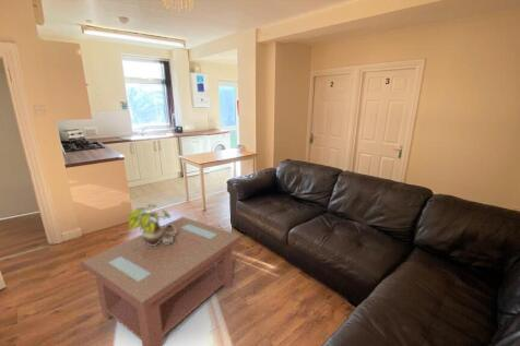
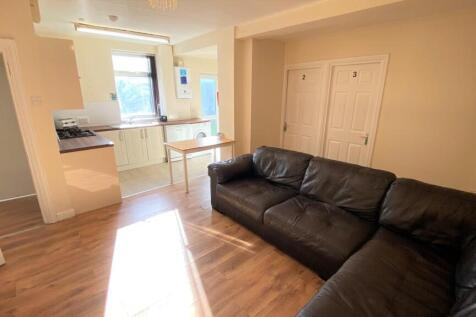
- coffee table (170, 272)
- potted plant (154, 224)
